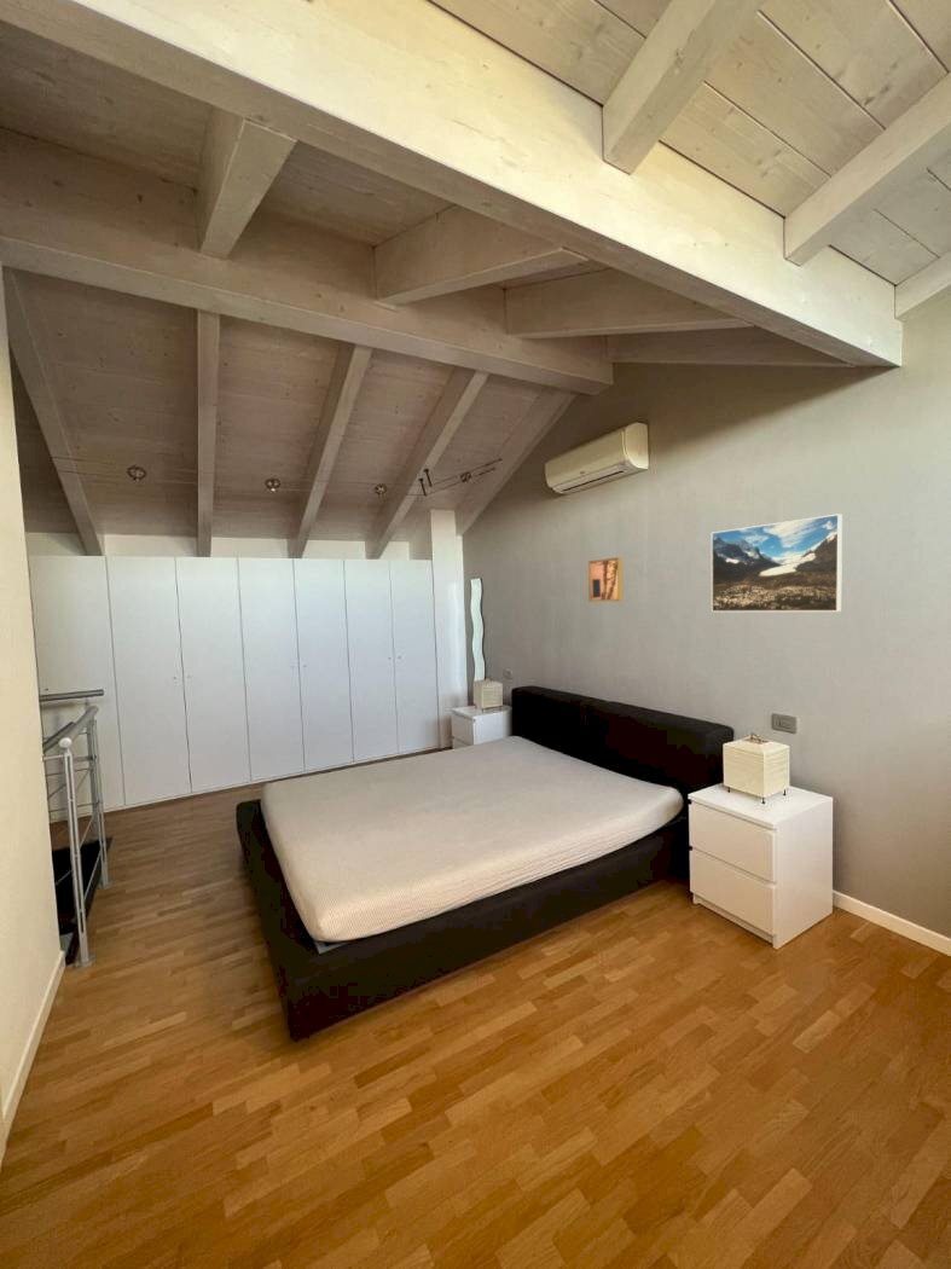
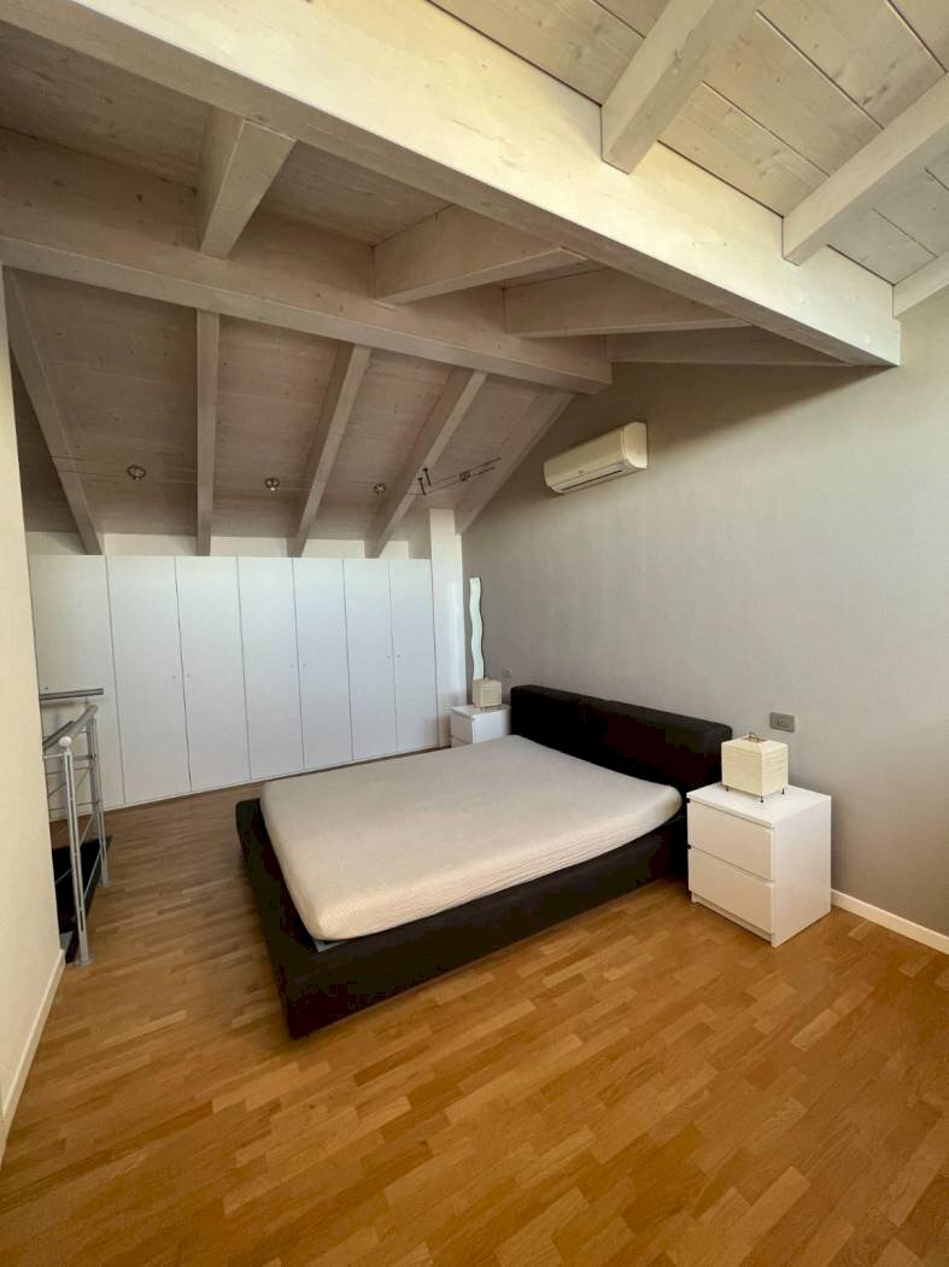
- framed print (770, 568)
- wall art (604, 580)
